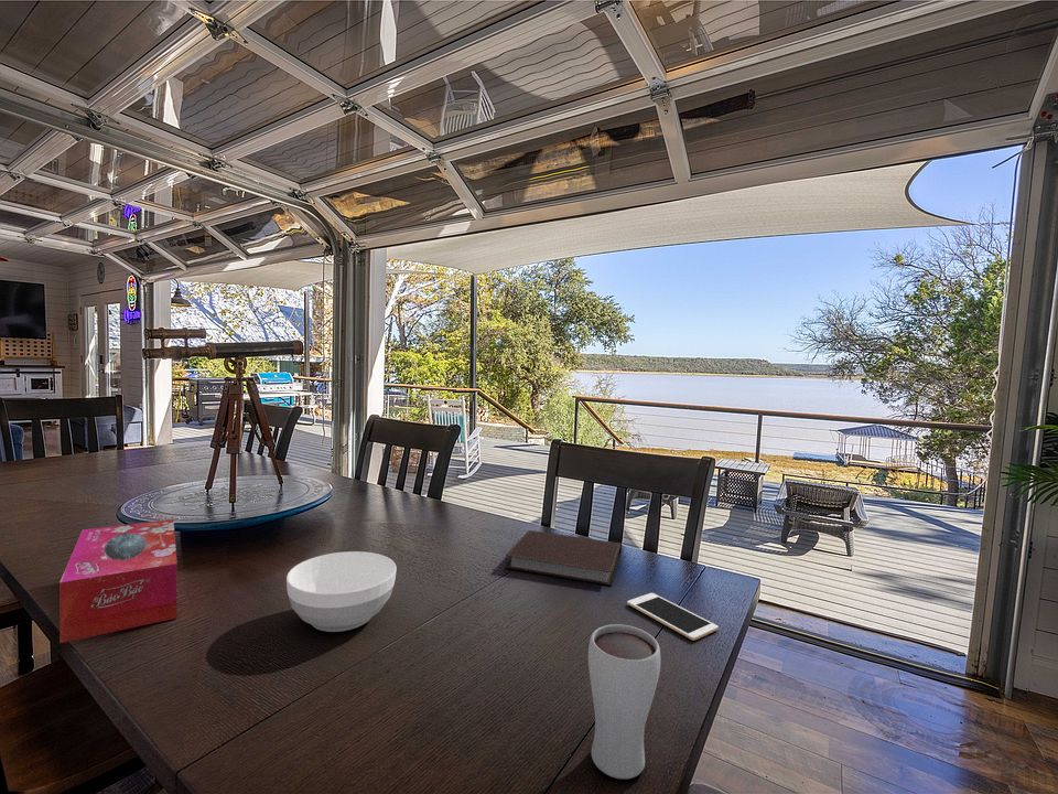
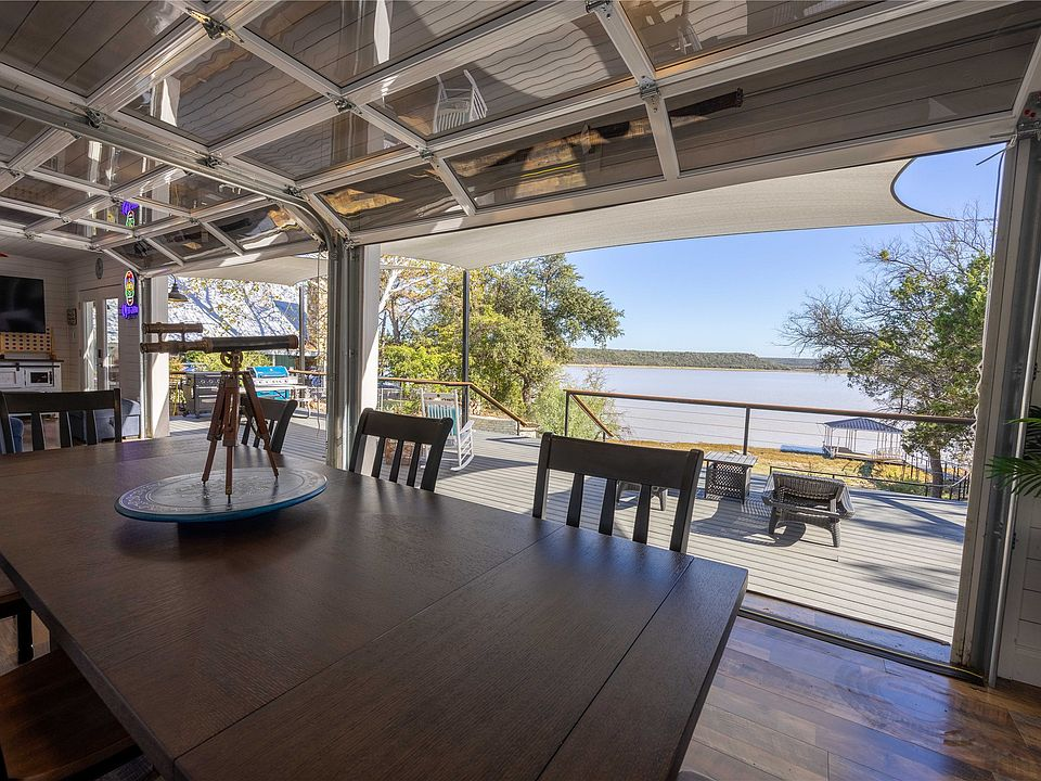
- cell phone (670, 614)
- bowl (343, 593)
- notebook (565, 554)
- tissue box (126, 570)
- drinking glass (620, 700)
